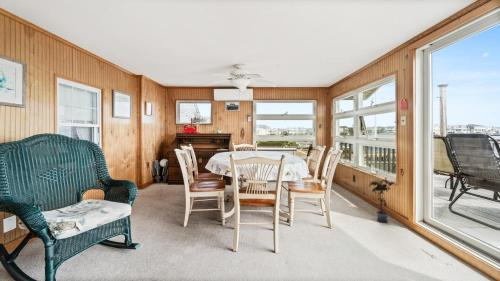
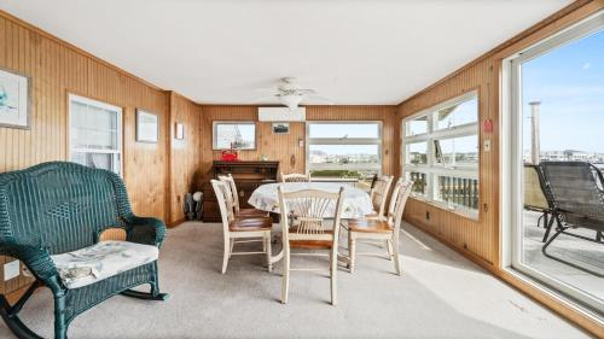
- potted plant (381, 199)
